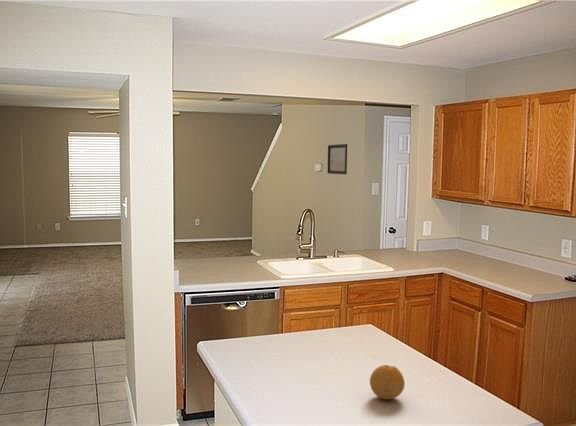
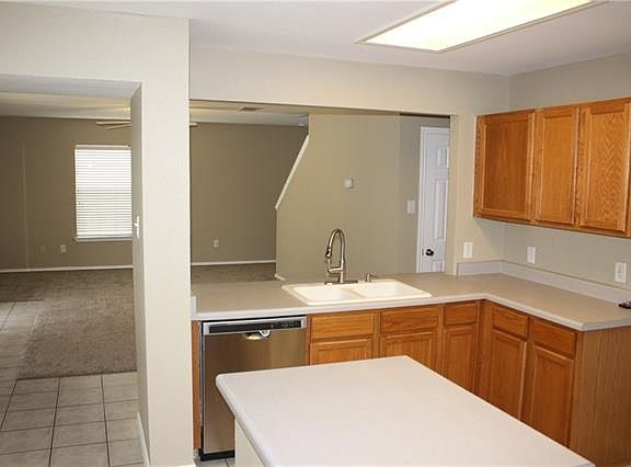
- fruit (387, 381)
- wall art (337, 159)
